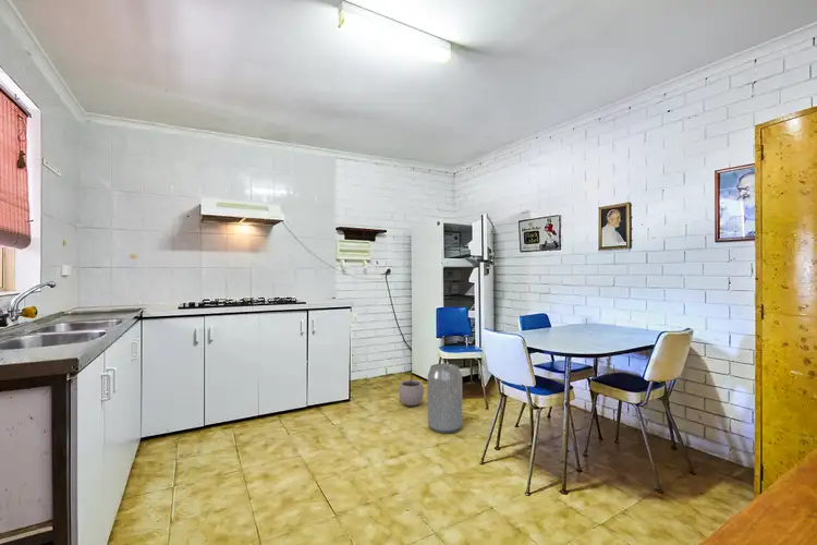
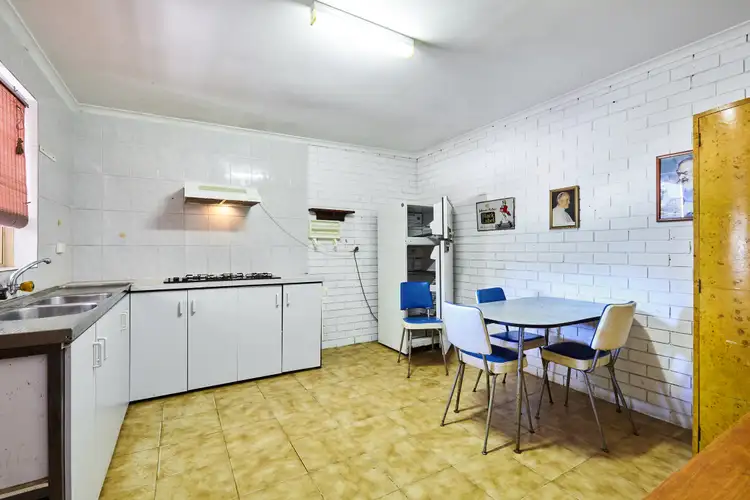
- plant pot (411, 388)
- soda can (444, 397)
